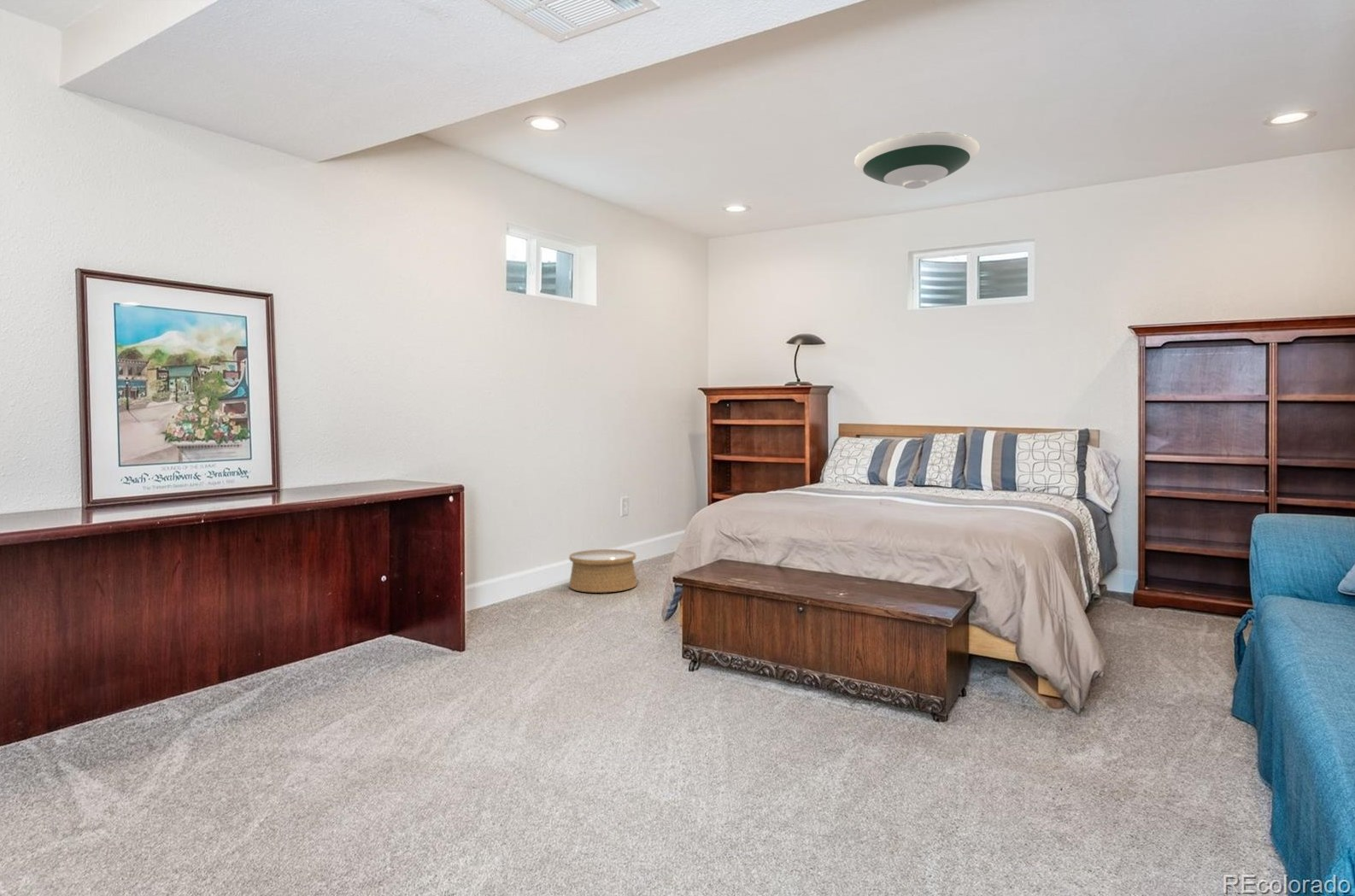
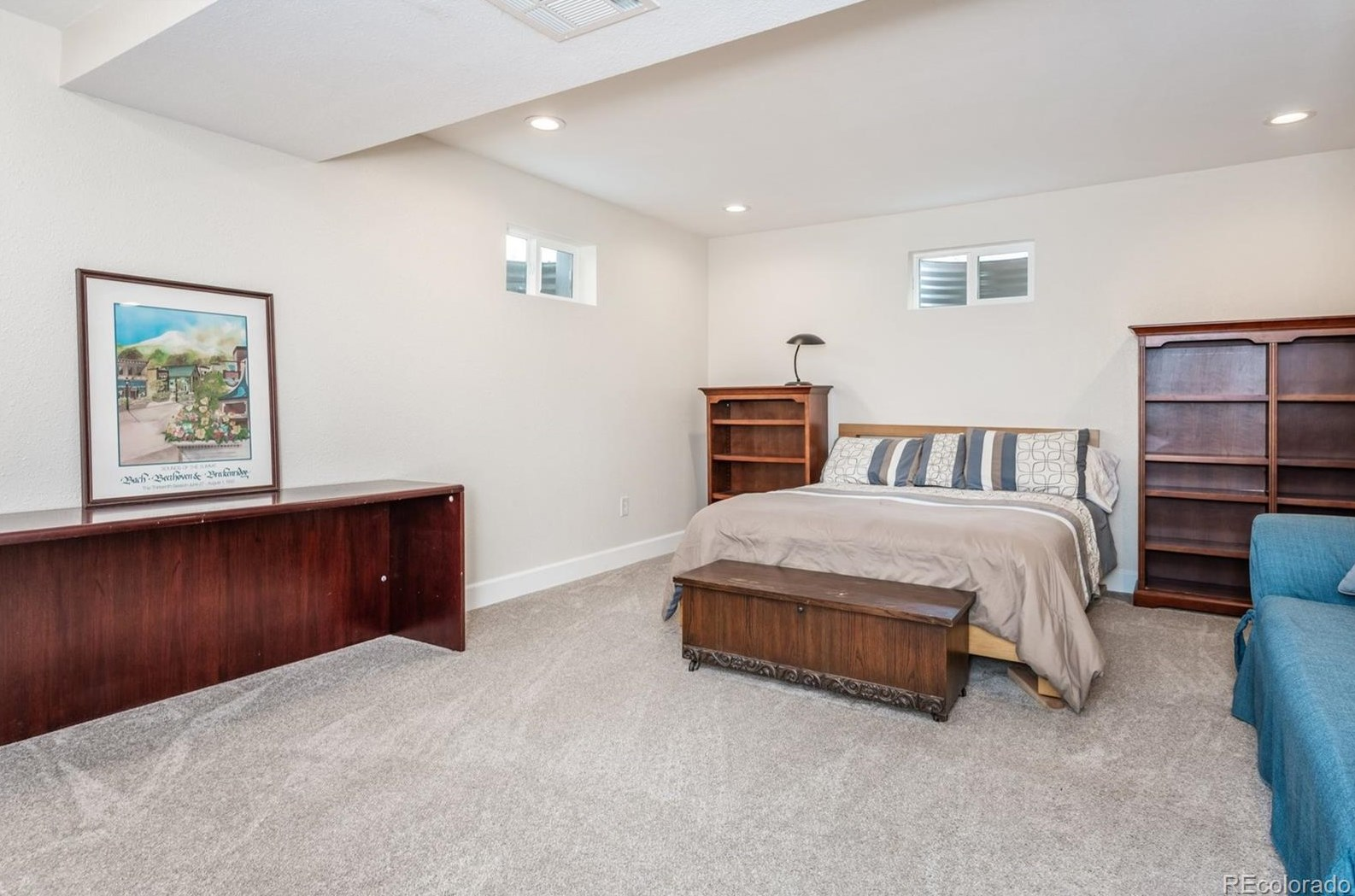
- woven basket (602, 570)
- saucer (915, 170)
